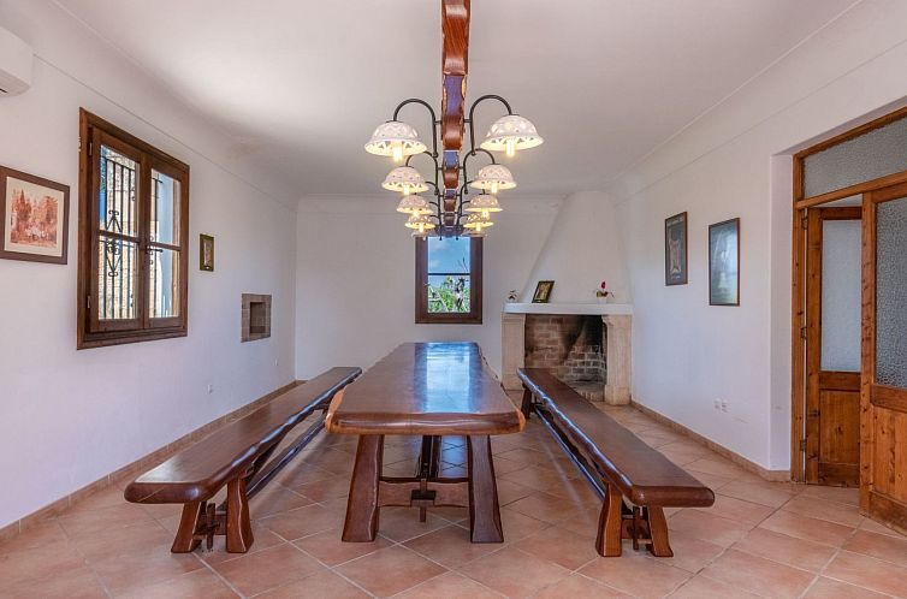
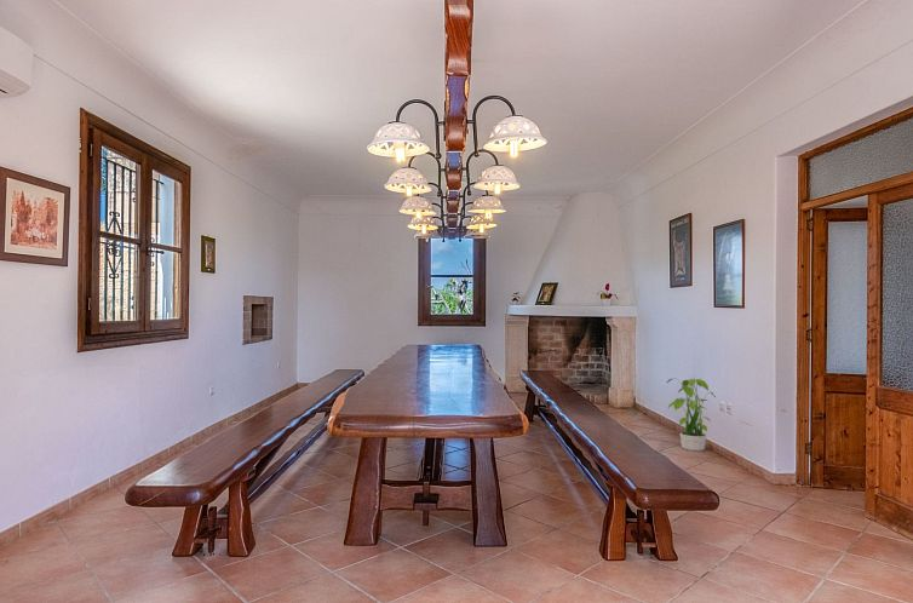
+ potted plant (689, 412)
